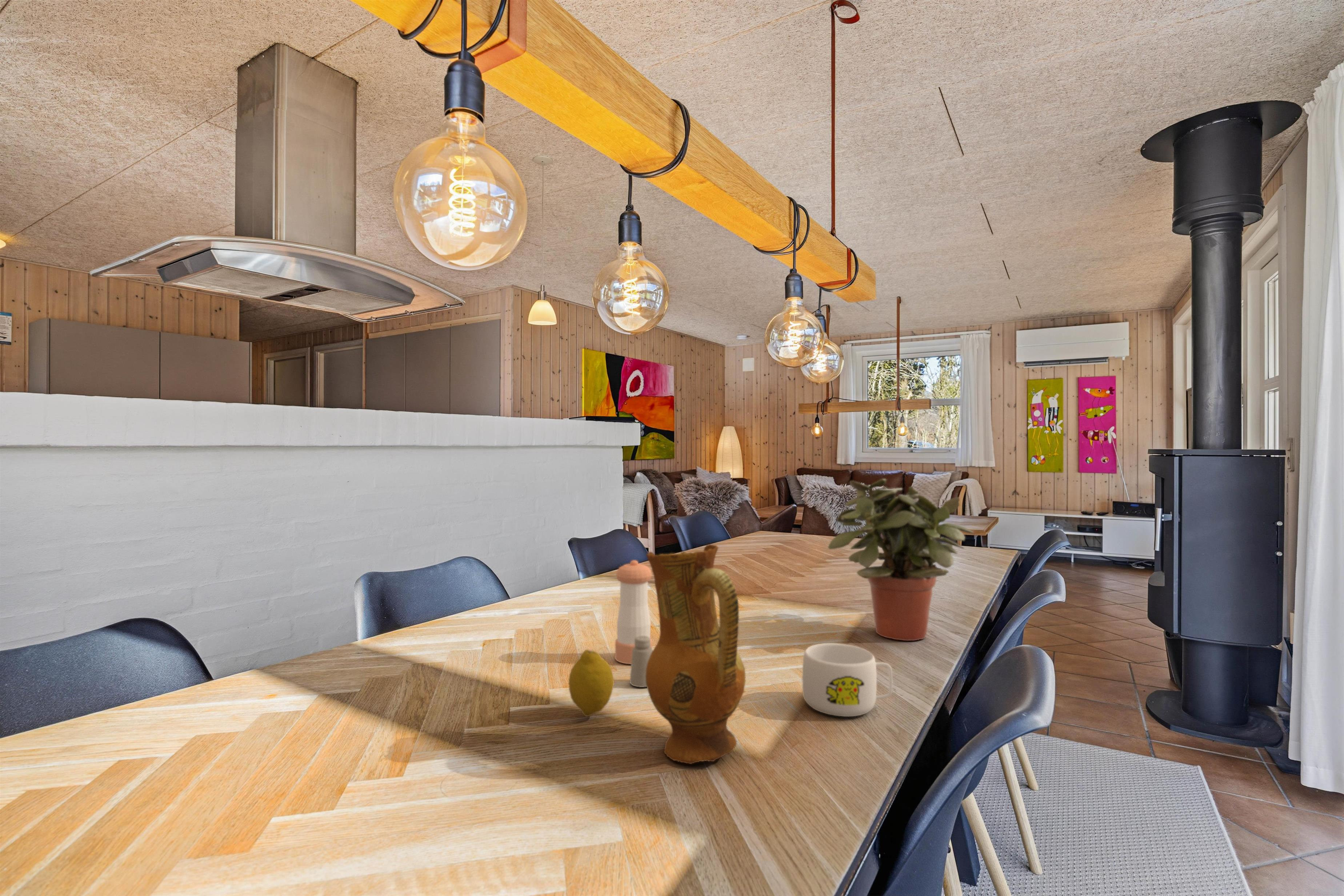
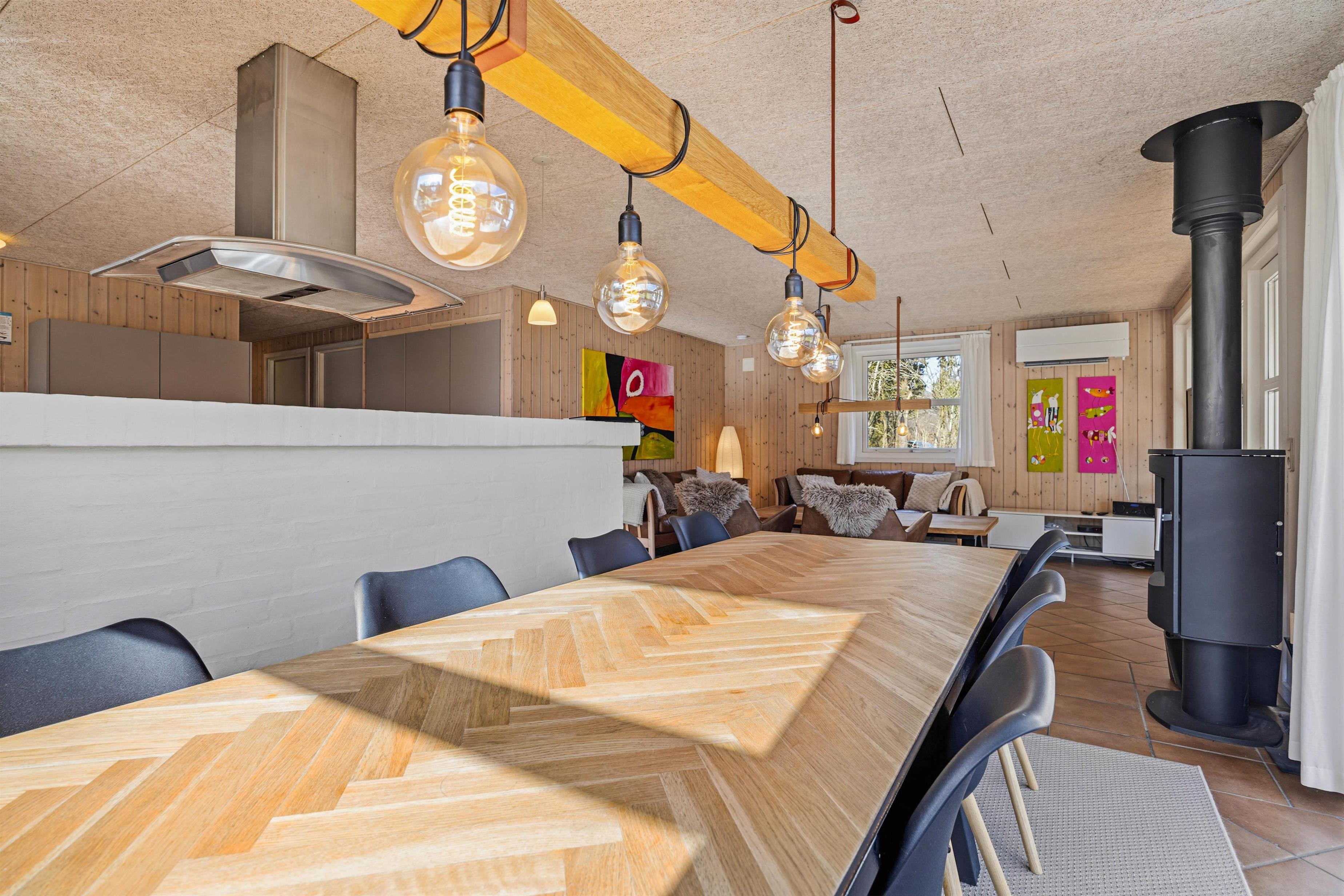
- mug (840, 679)
- pepper shaker (634, 609)
- fruit (591, 683)
- saltshaker (642, 660)
- potted plant (901, 557)
- ceramic jug (701, 648)
